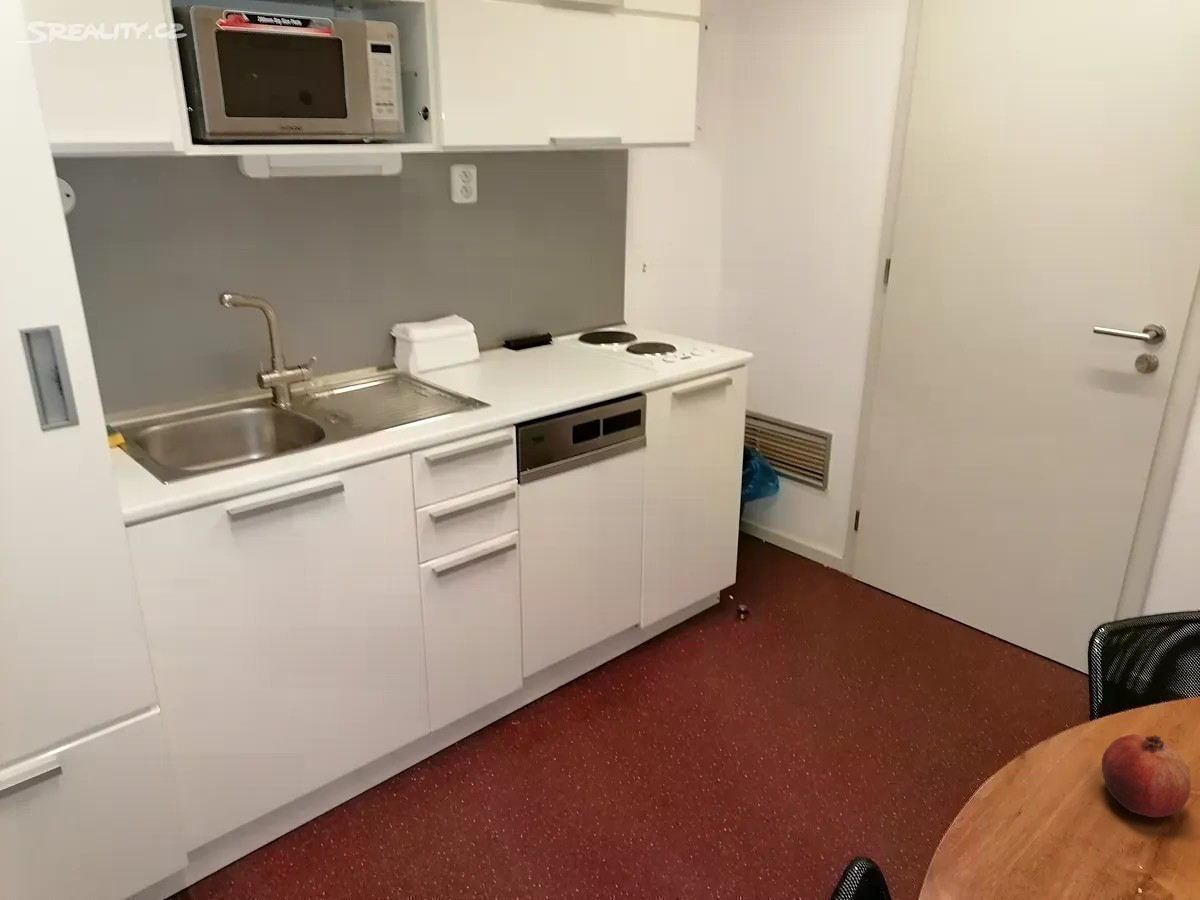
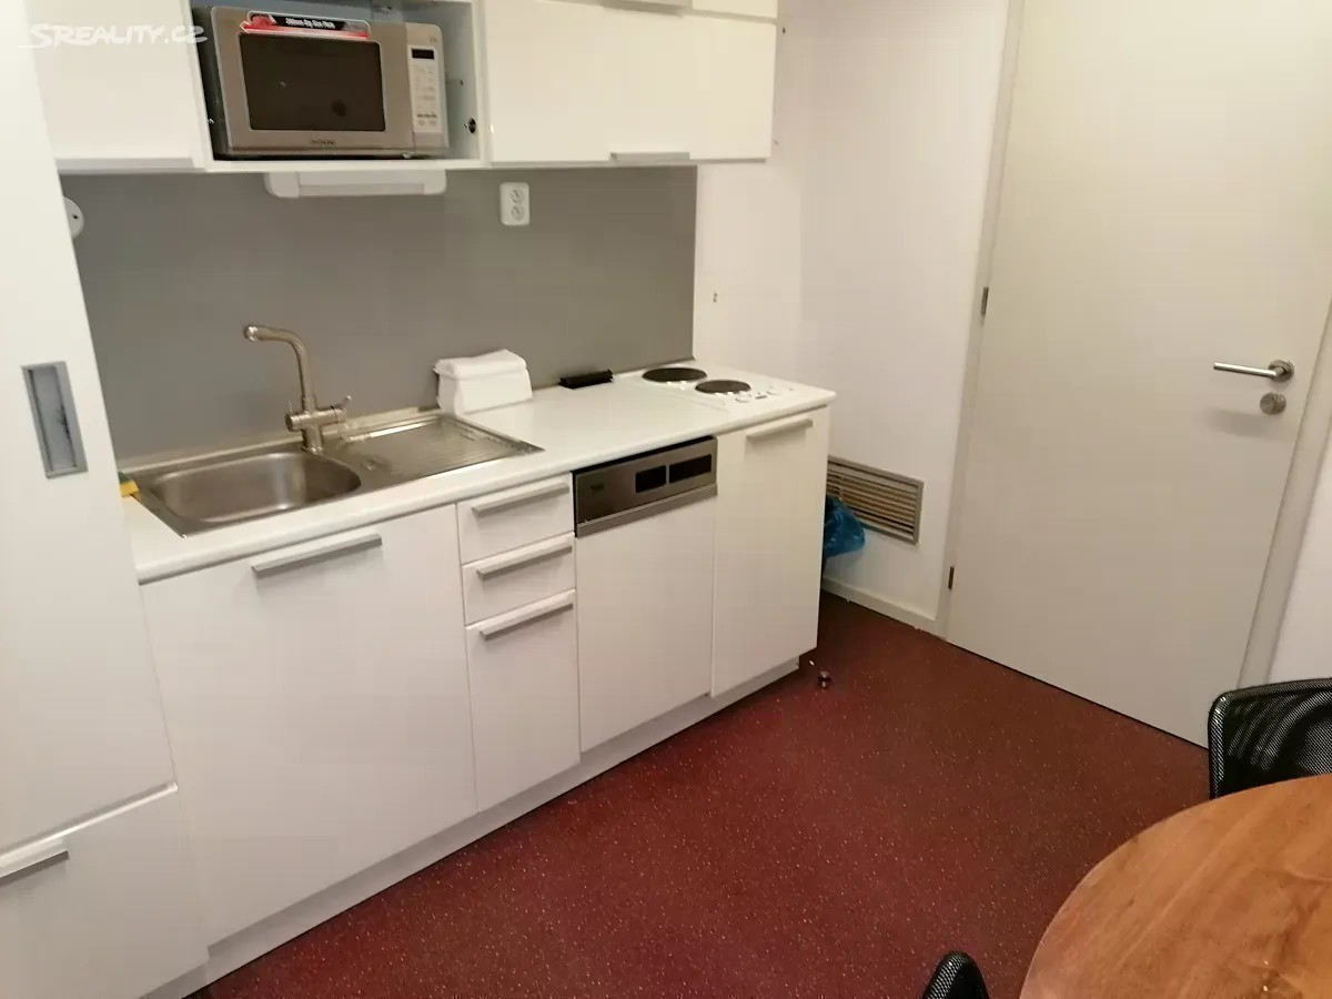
- fruit (1145, 772)
